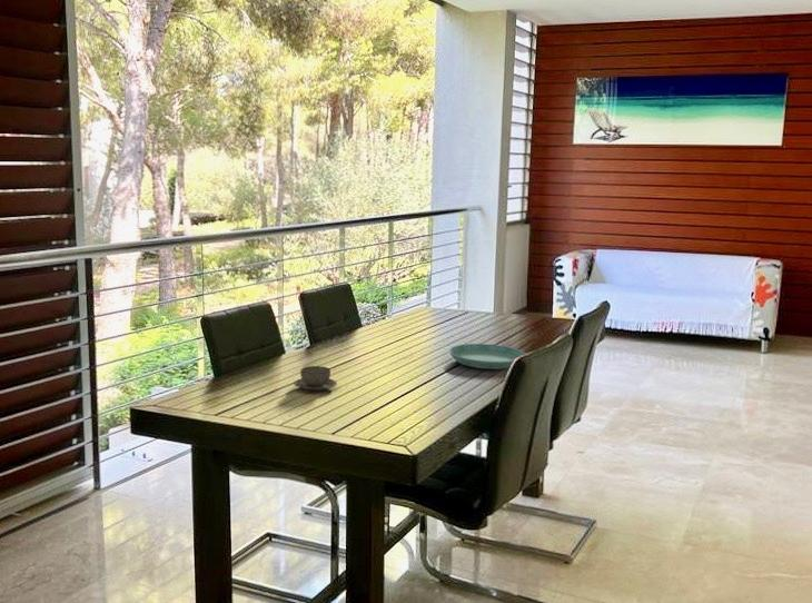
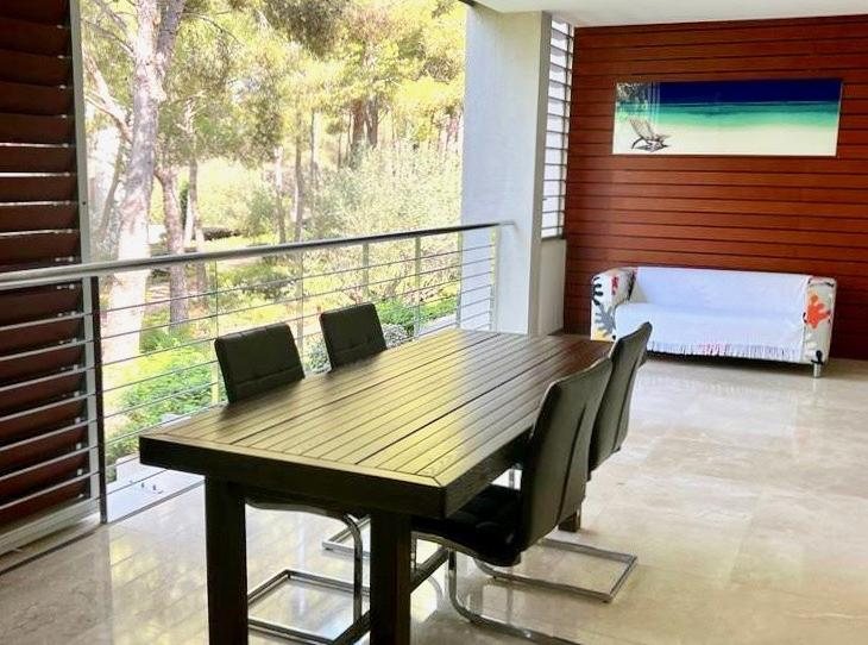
- saucer (486, 356)
- teacup (315, 378)
